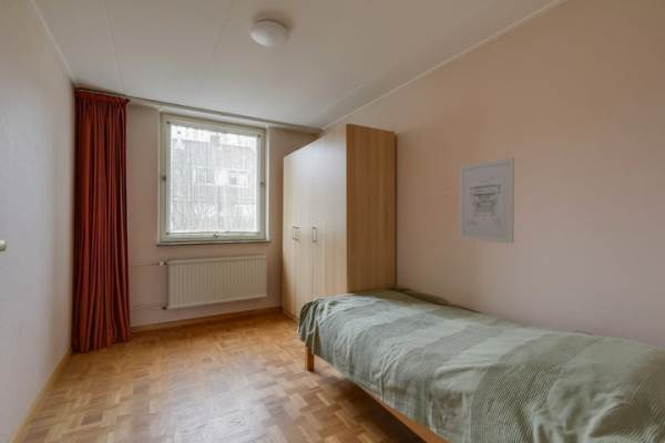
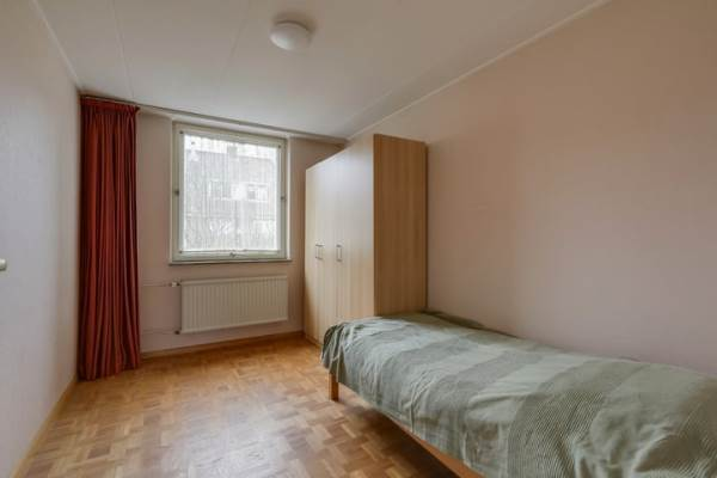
- wall art (484, 202)
